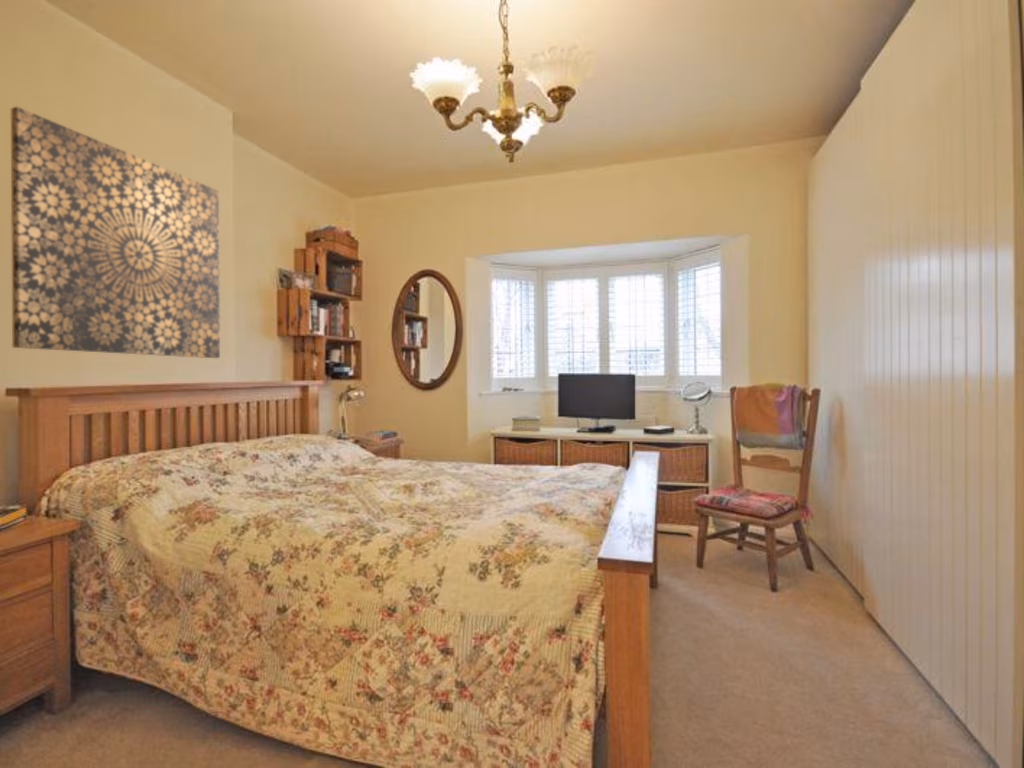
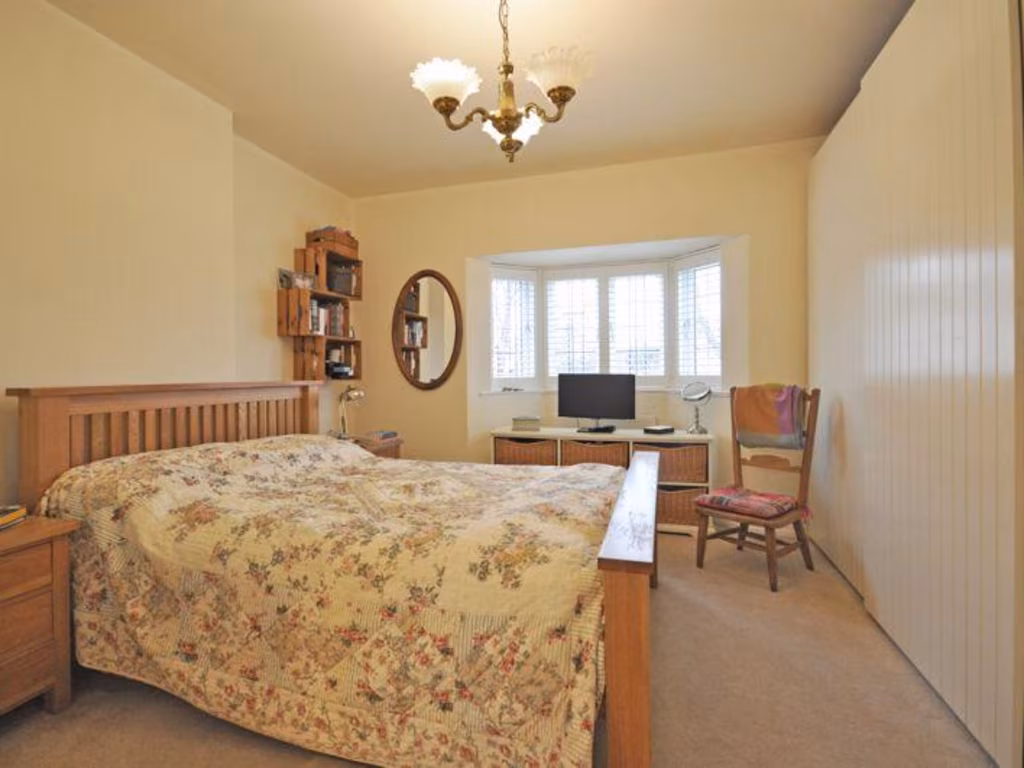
- wall art (133, 255)
